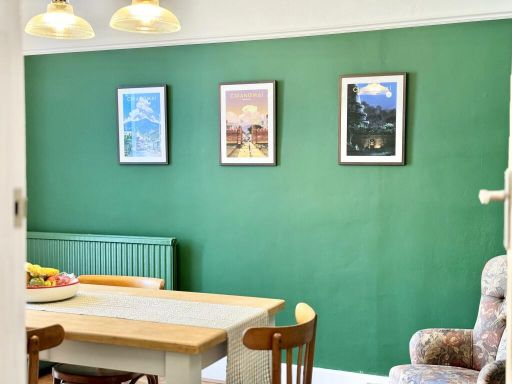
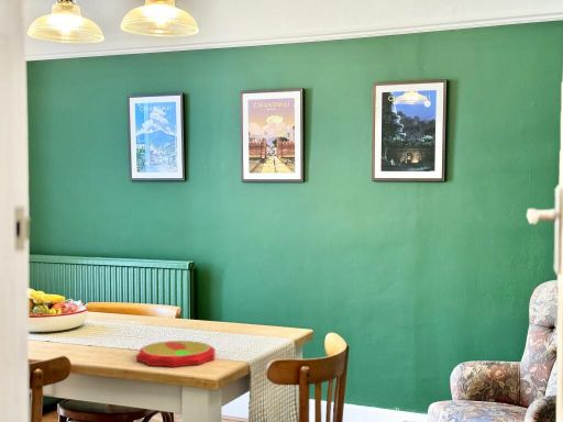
+ plate (176, 351)
